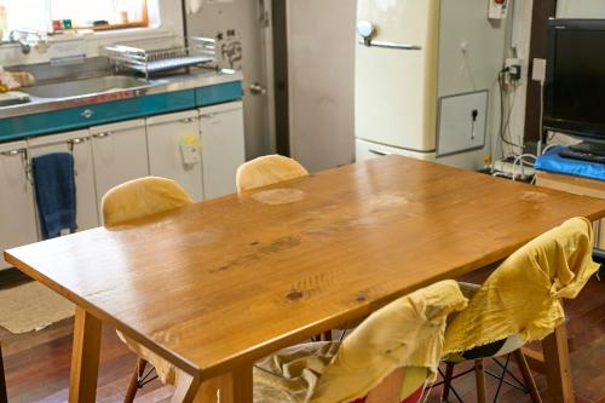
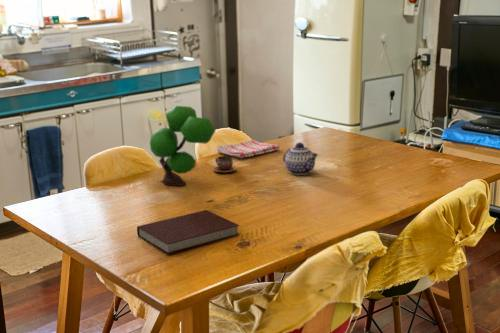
+ cup (224, 164)
+ dish towel (248, 147)
+ plant (182, 146)
+ teapot (300, 157)
+ notebook (188, 230)
